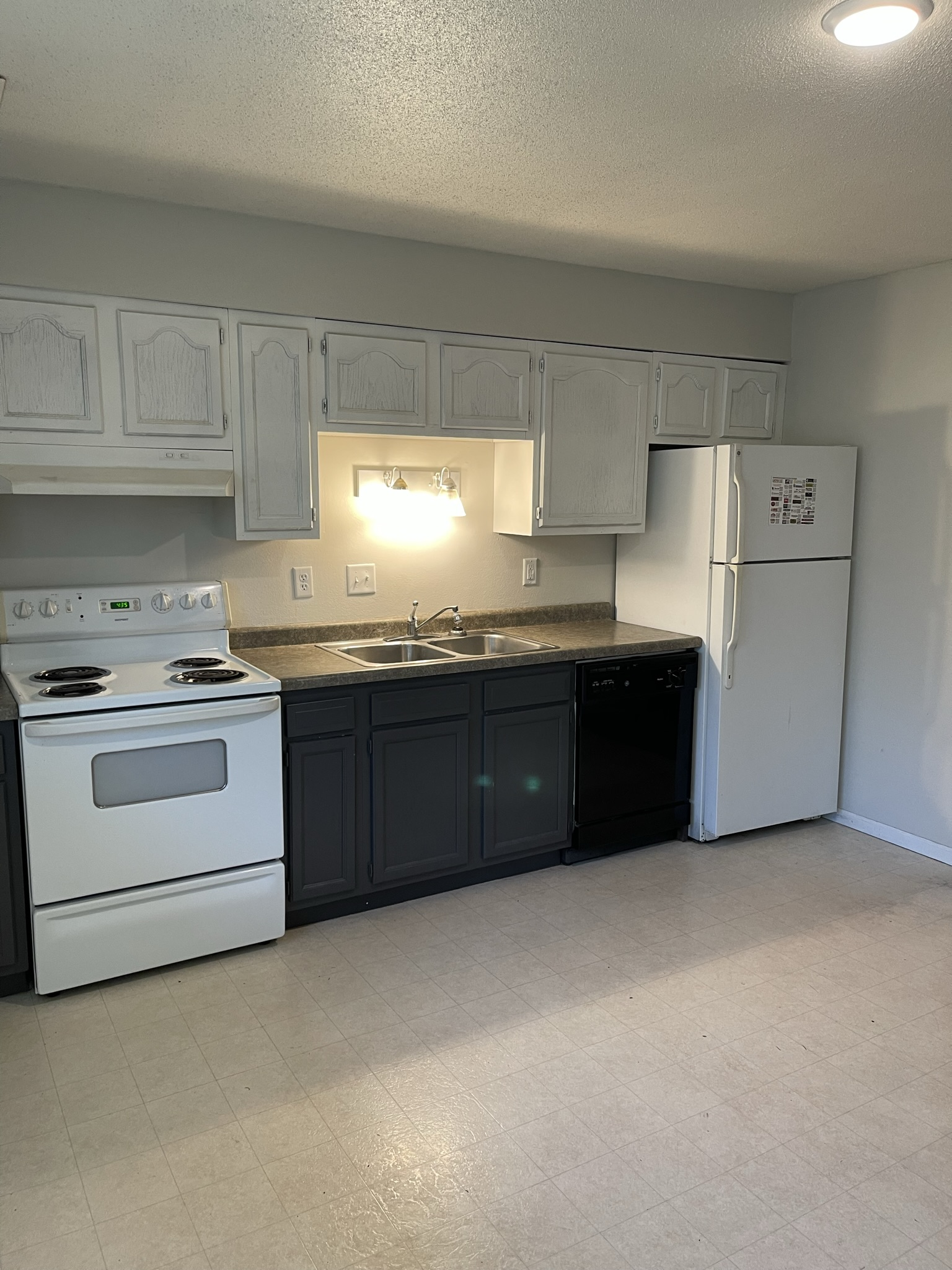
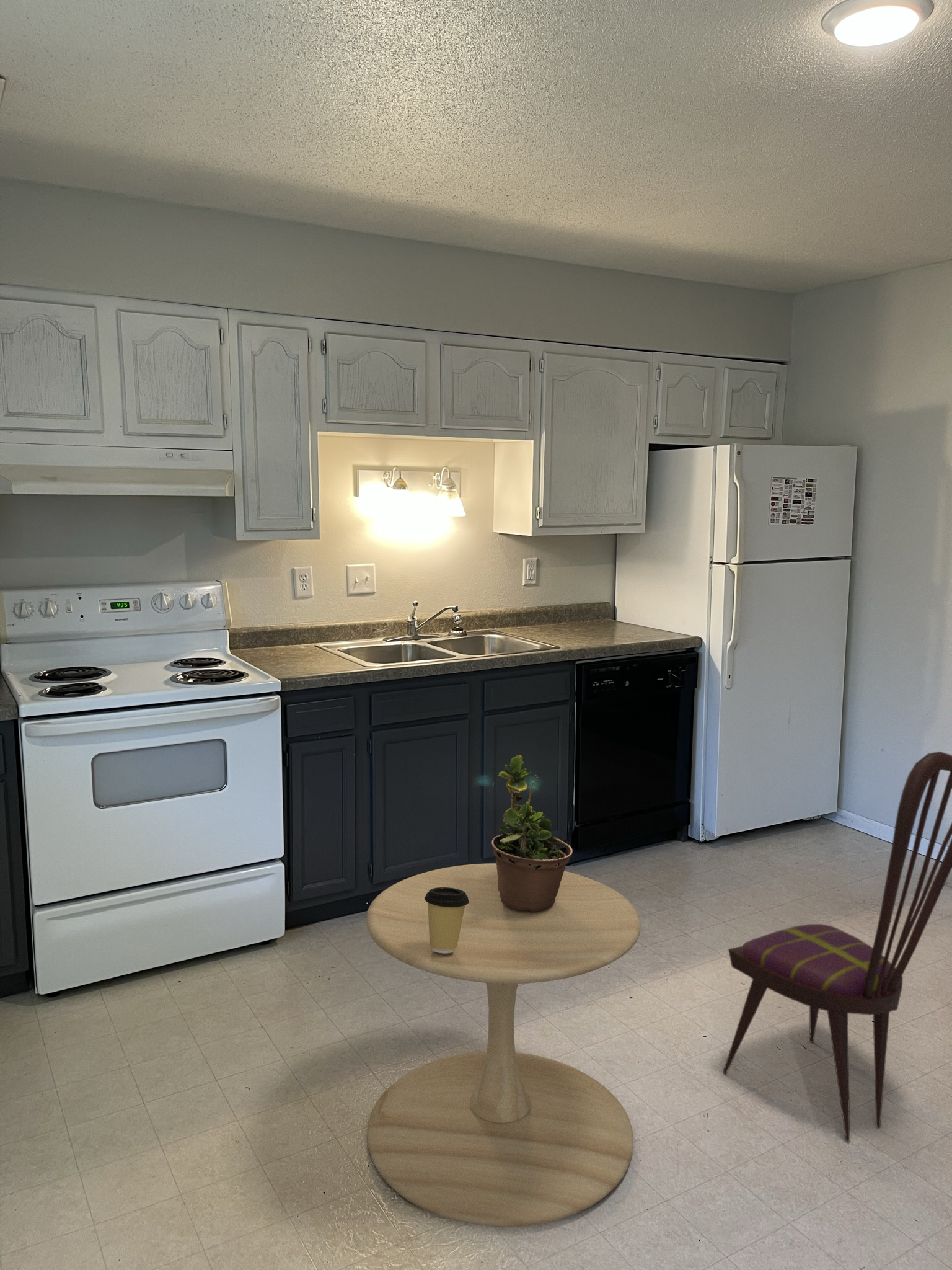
+ coffee cup (443, 918)
+ dining chair (840, 930)
+ potted plant (532, 821)
+ side table (501, 1022)
